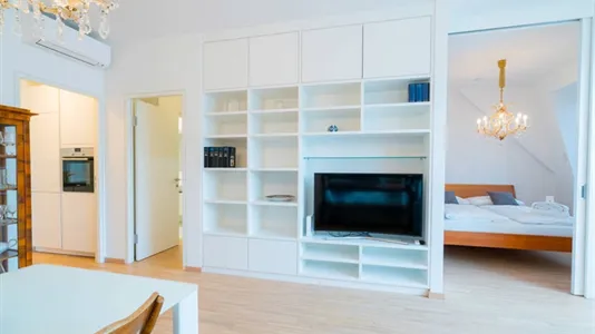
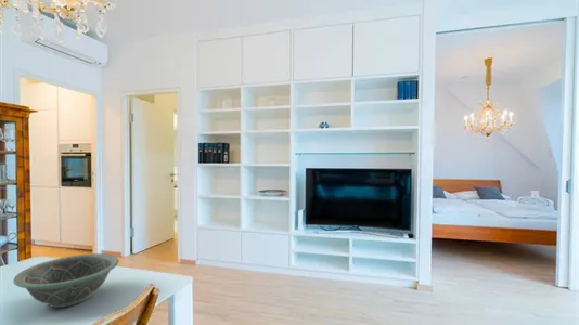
+ decorative bowl (70, 283)
